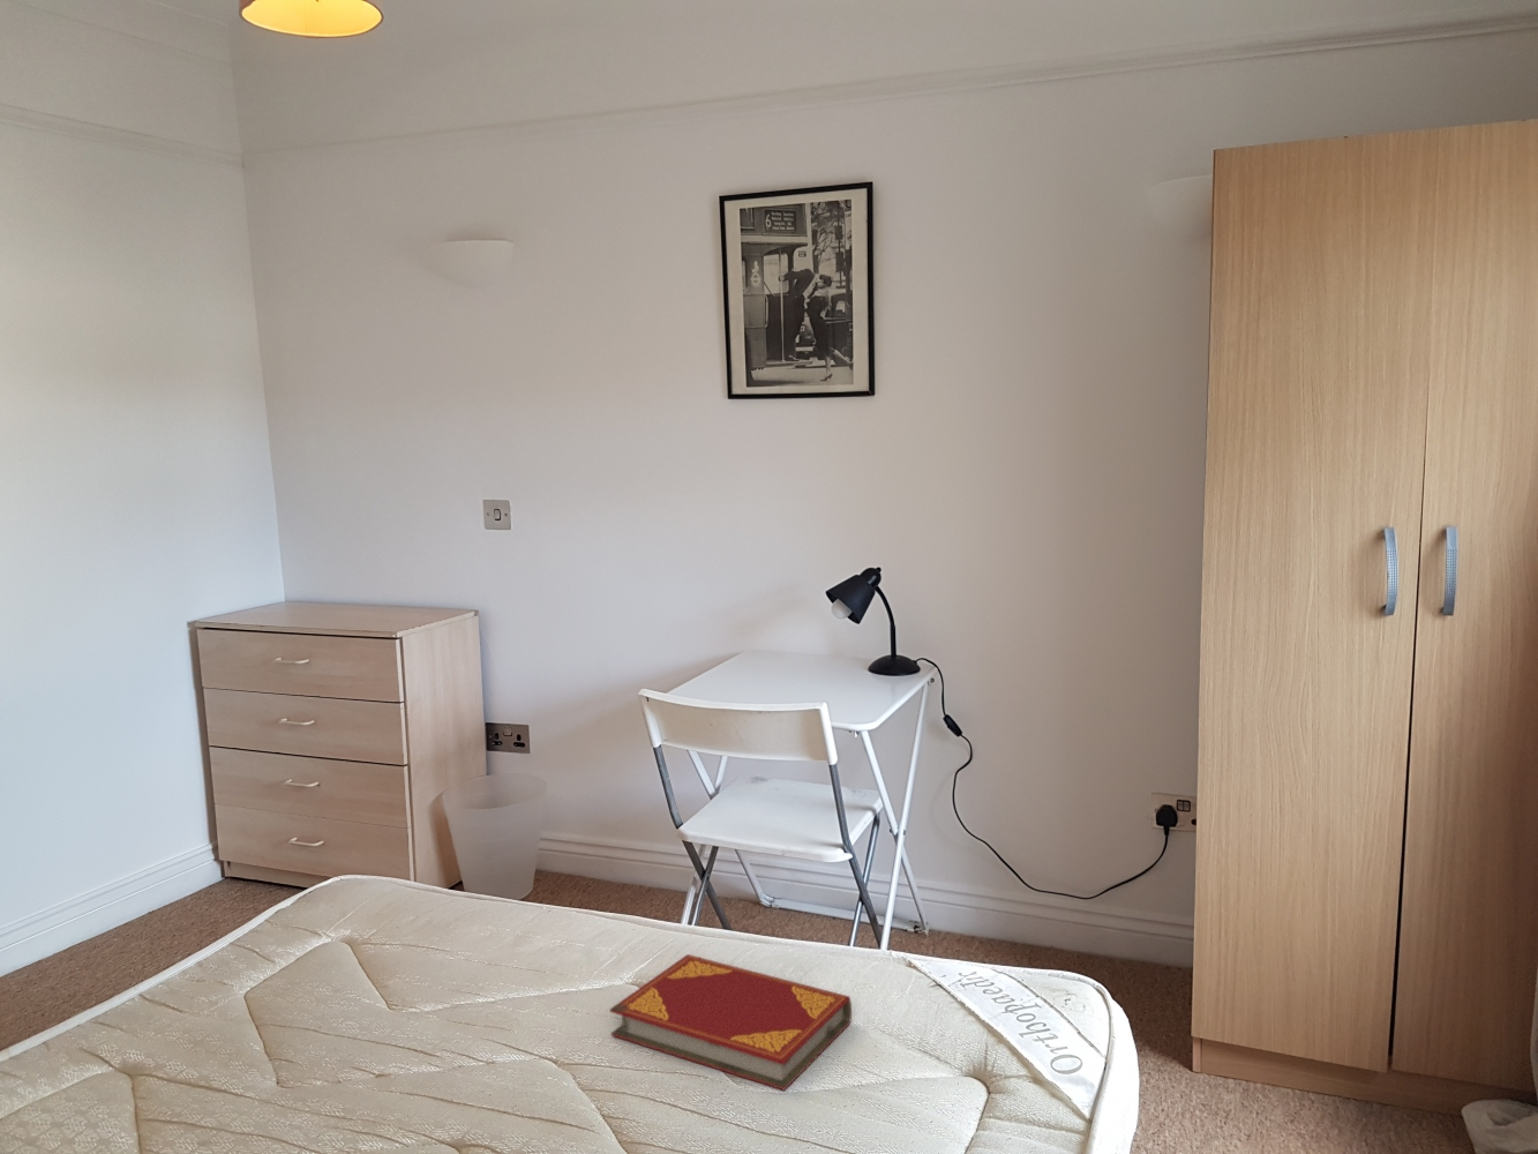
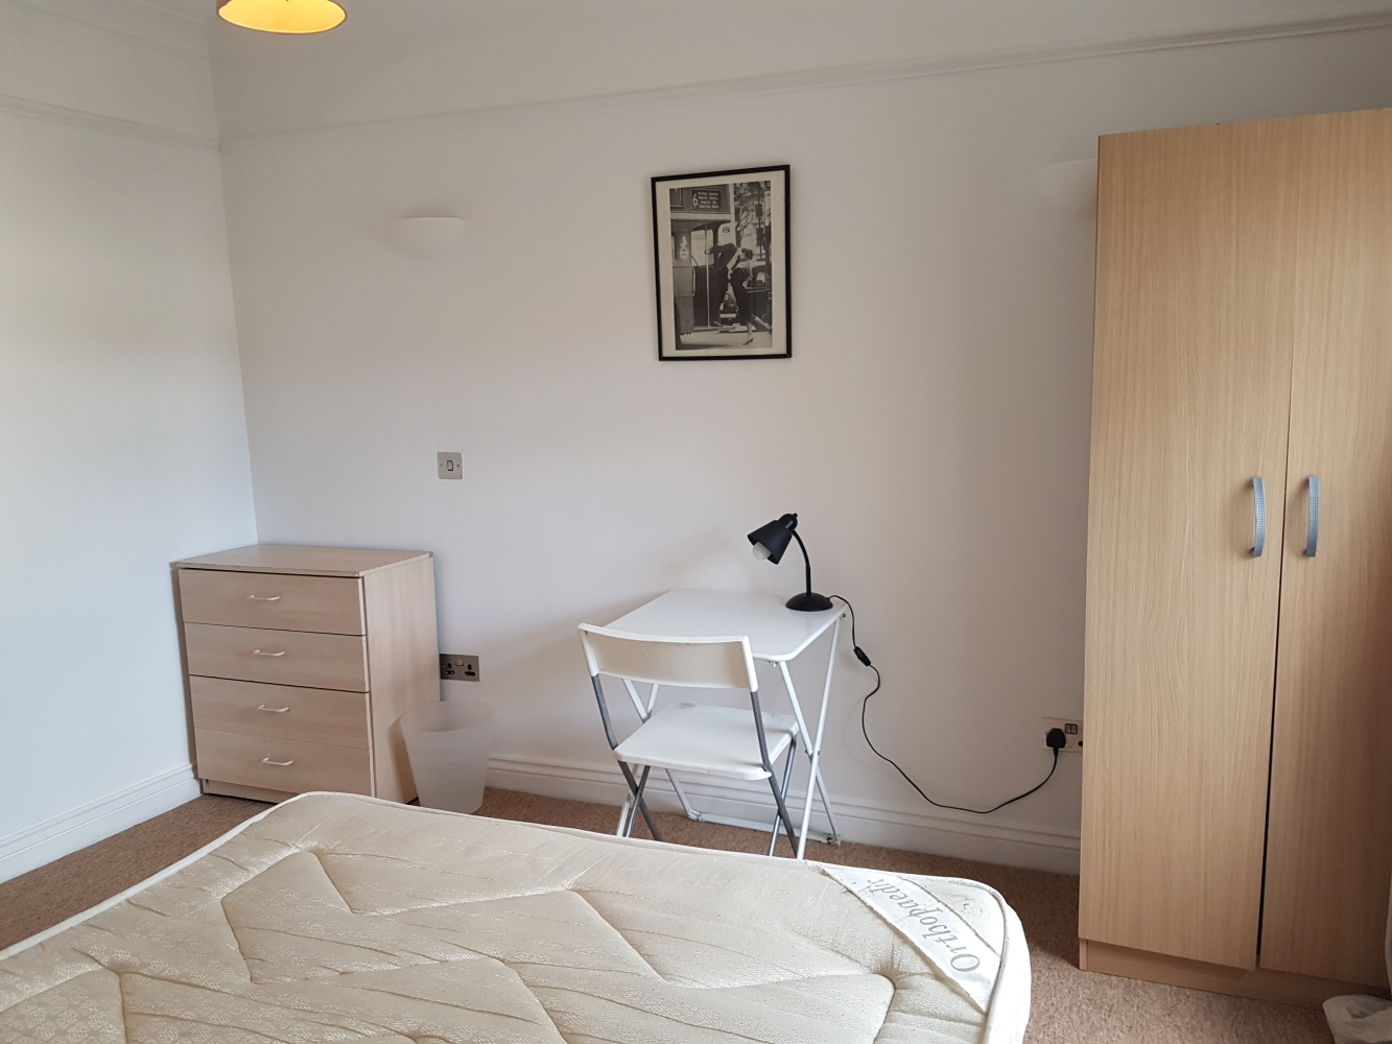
- hardback book (732, 1015)
